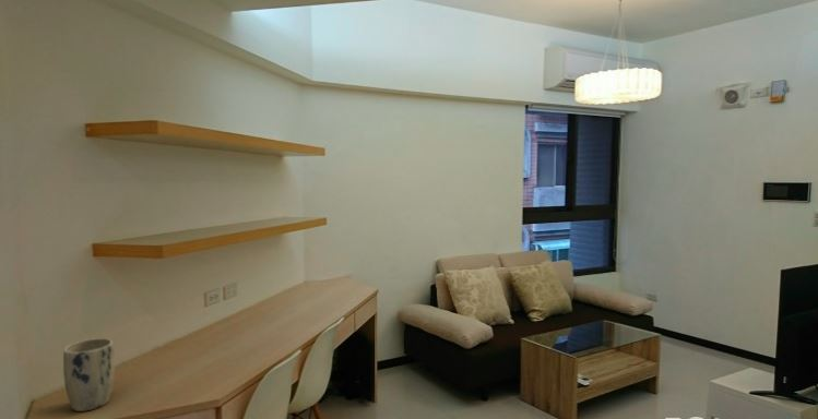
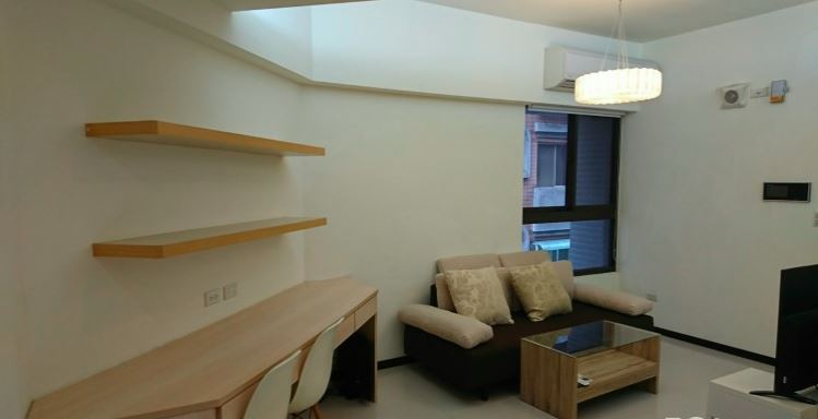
- plant pot (90, 374)
